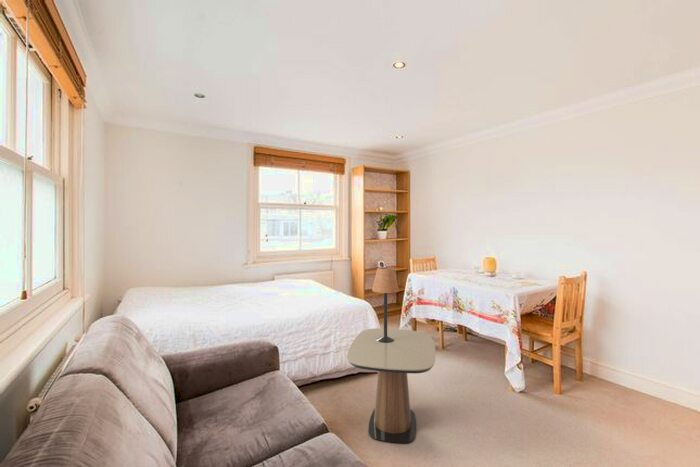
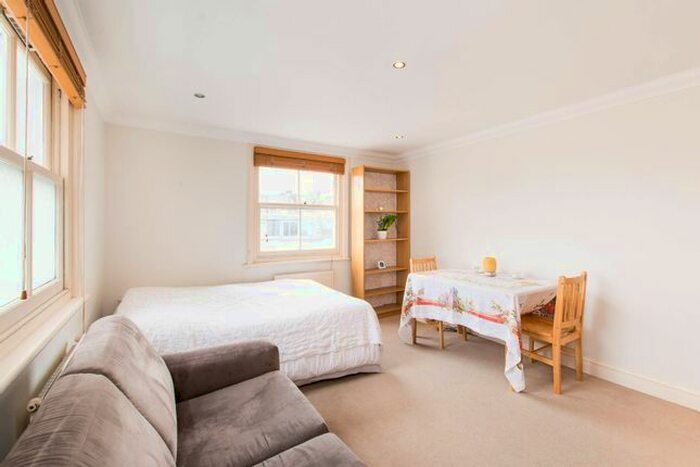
- side table (392, 384)
- table lamp (385, 303)
